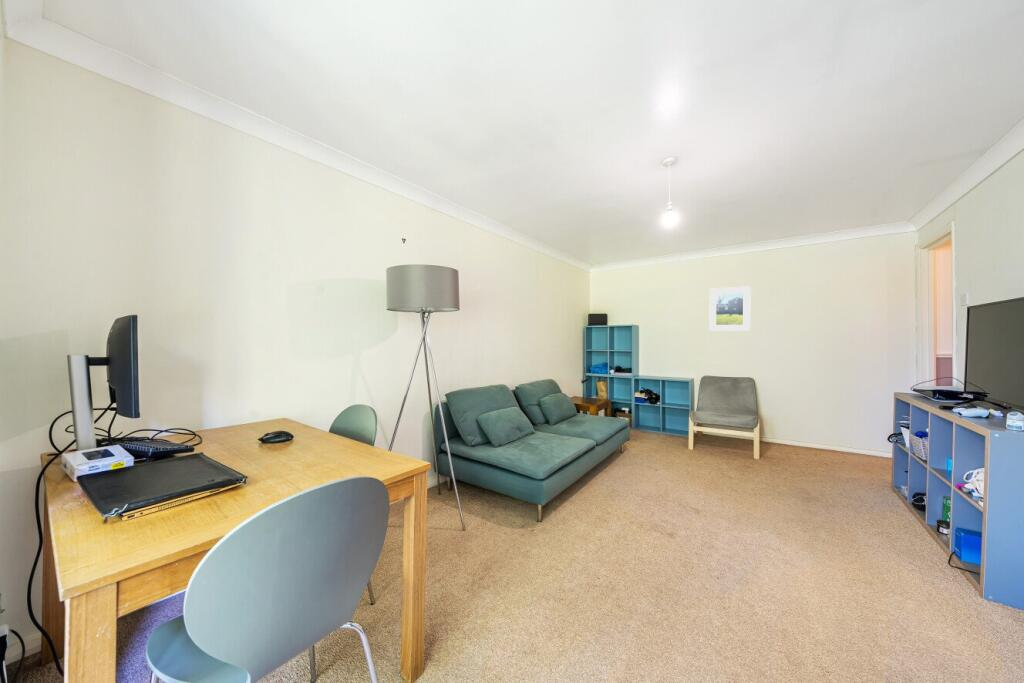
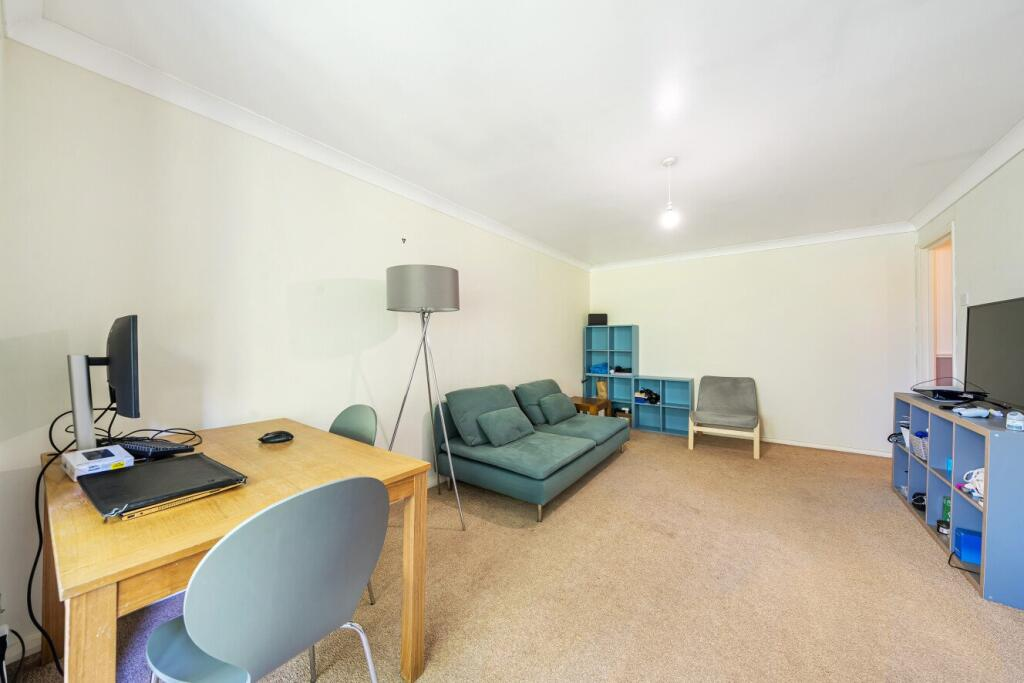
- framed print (729, 309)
